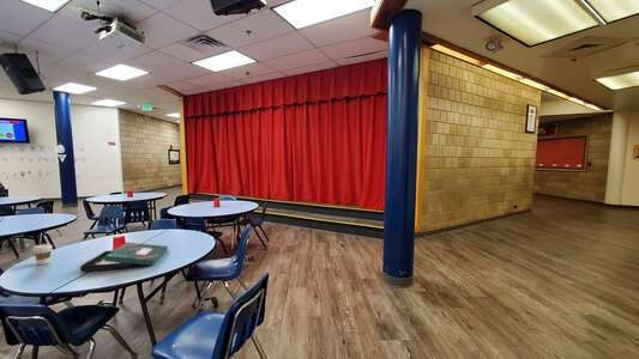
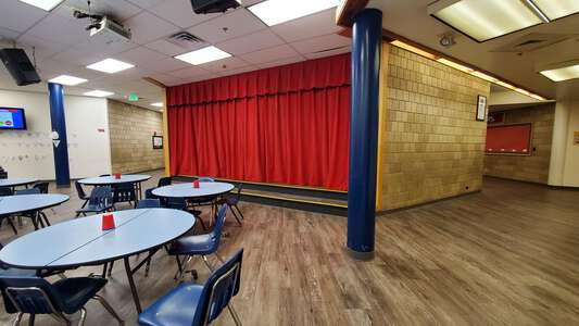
- board game (128, 254)
- coffee cup (42, 254)
